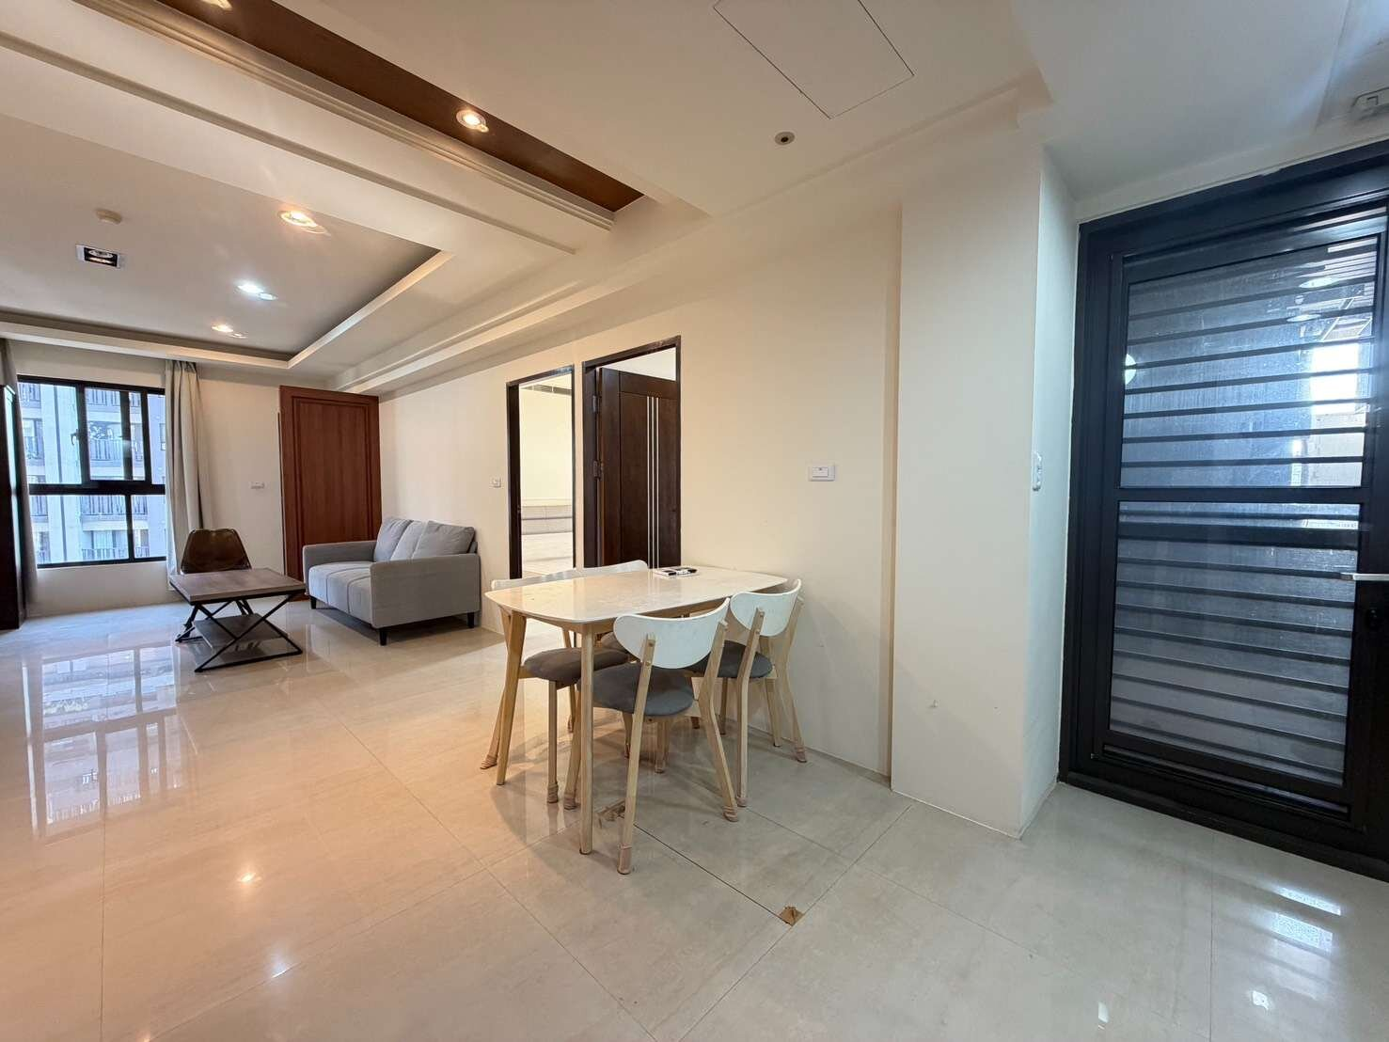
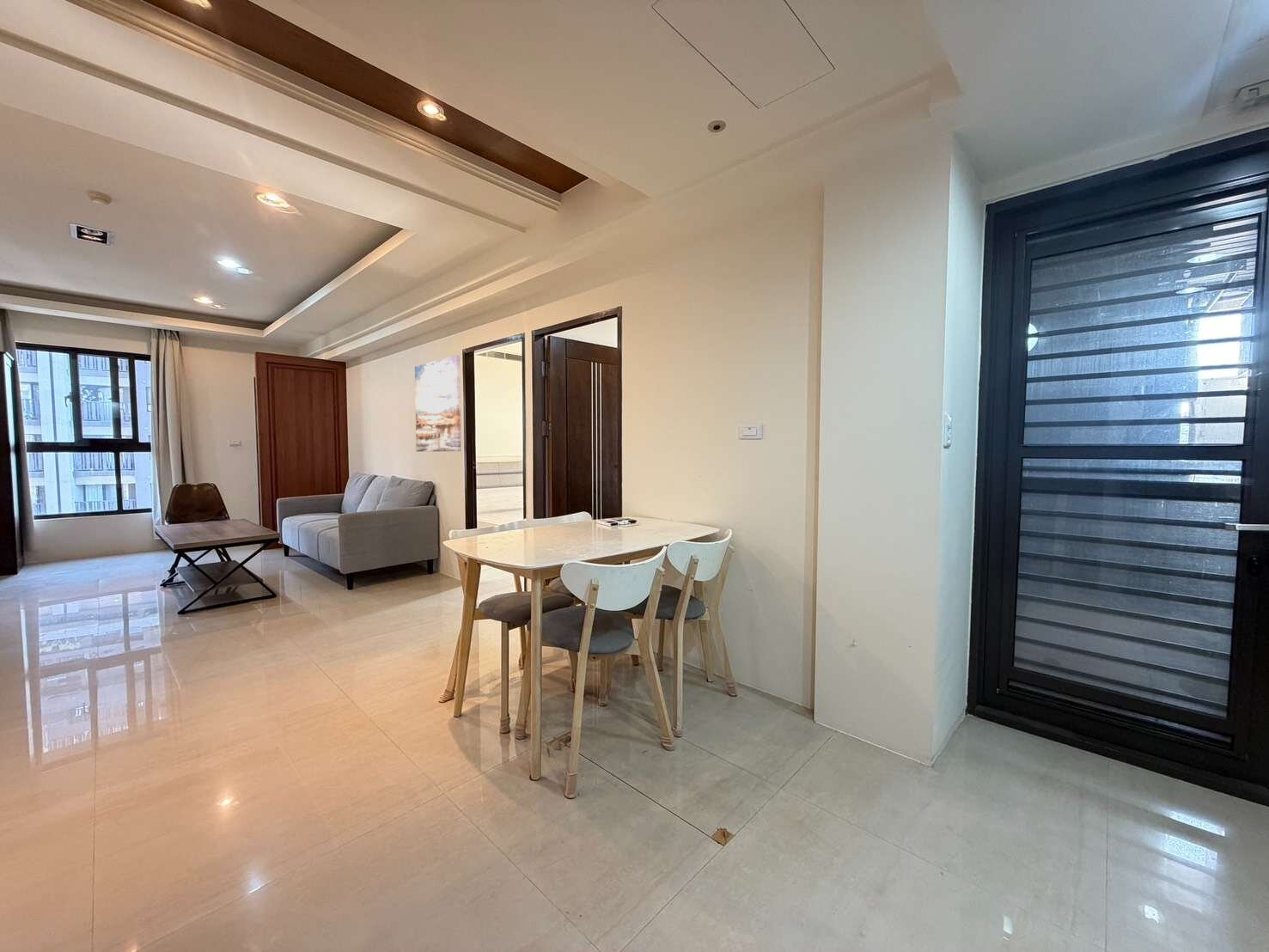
+ wall art (436, 406)
